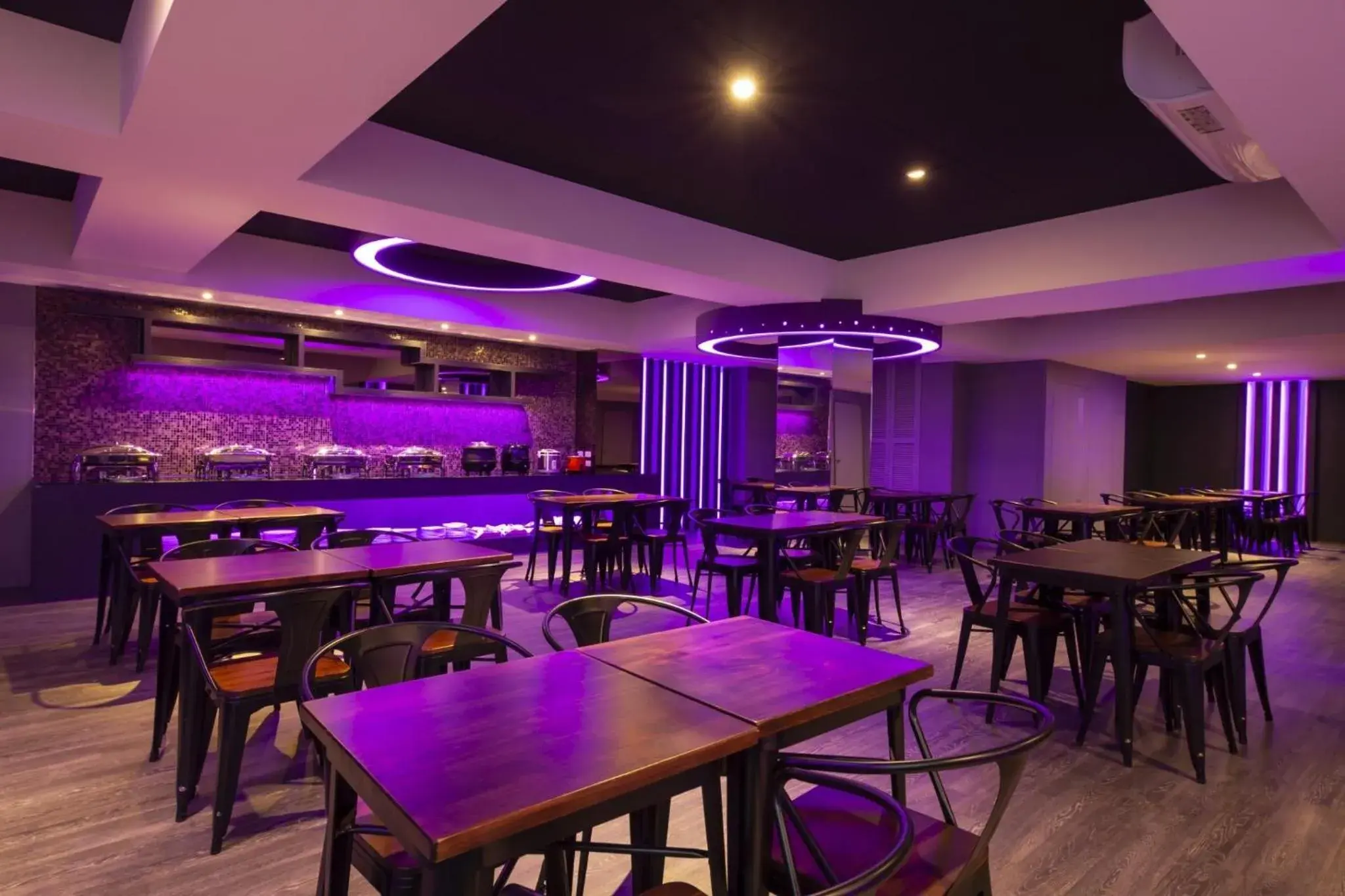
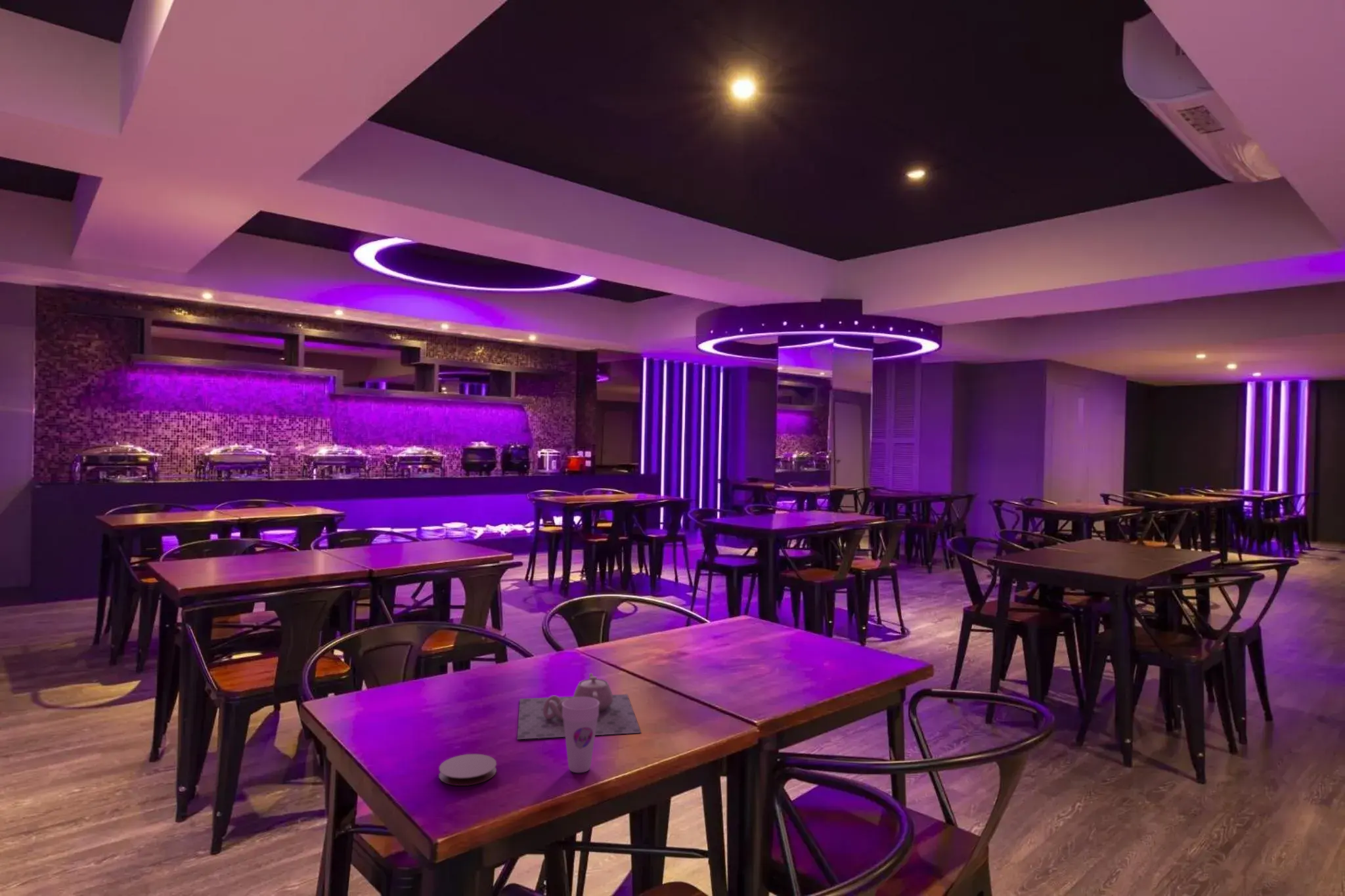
+ cup (580, 735)
+ teapot (577, 696)
+ coaster (468, 769)
